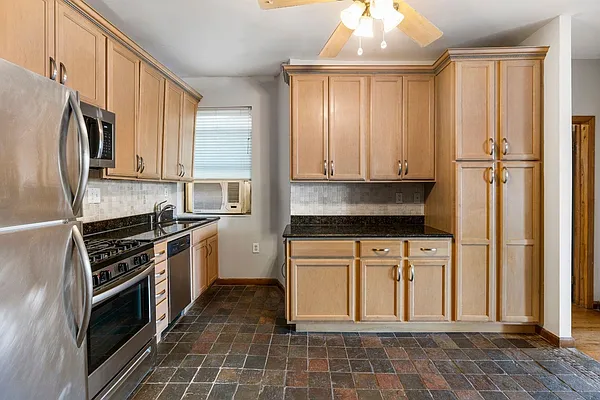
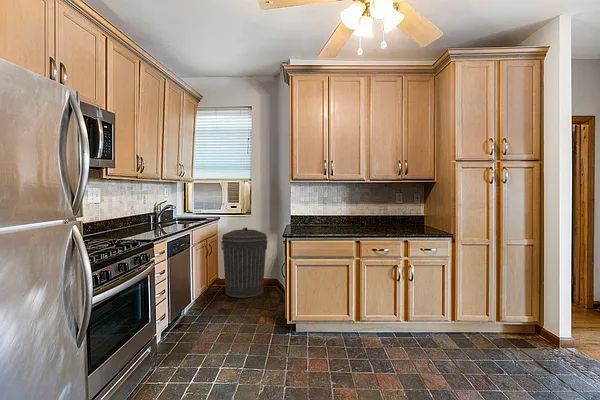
+ trash can (244, 259)
